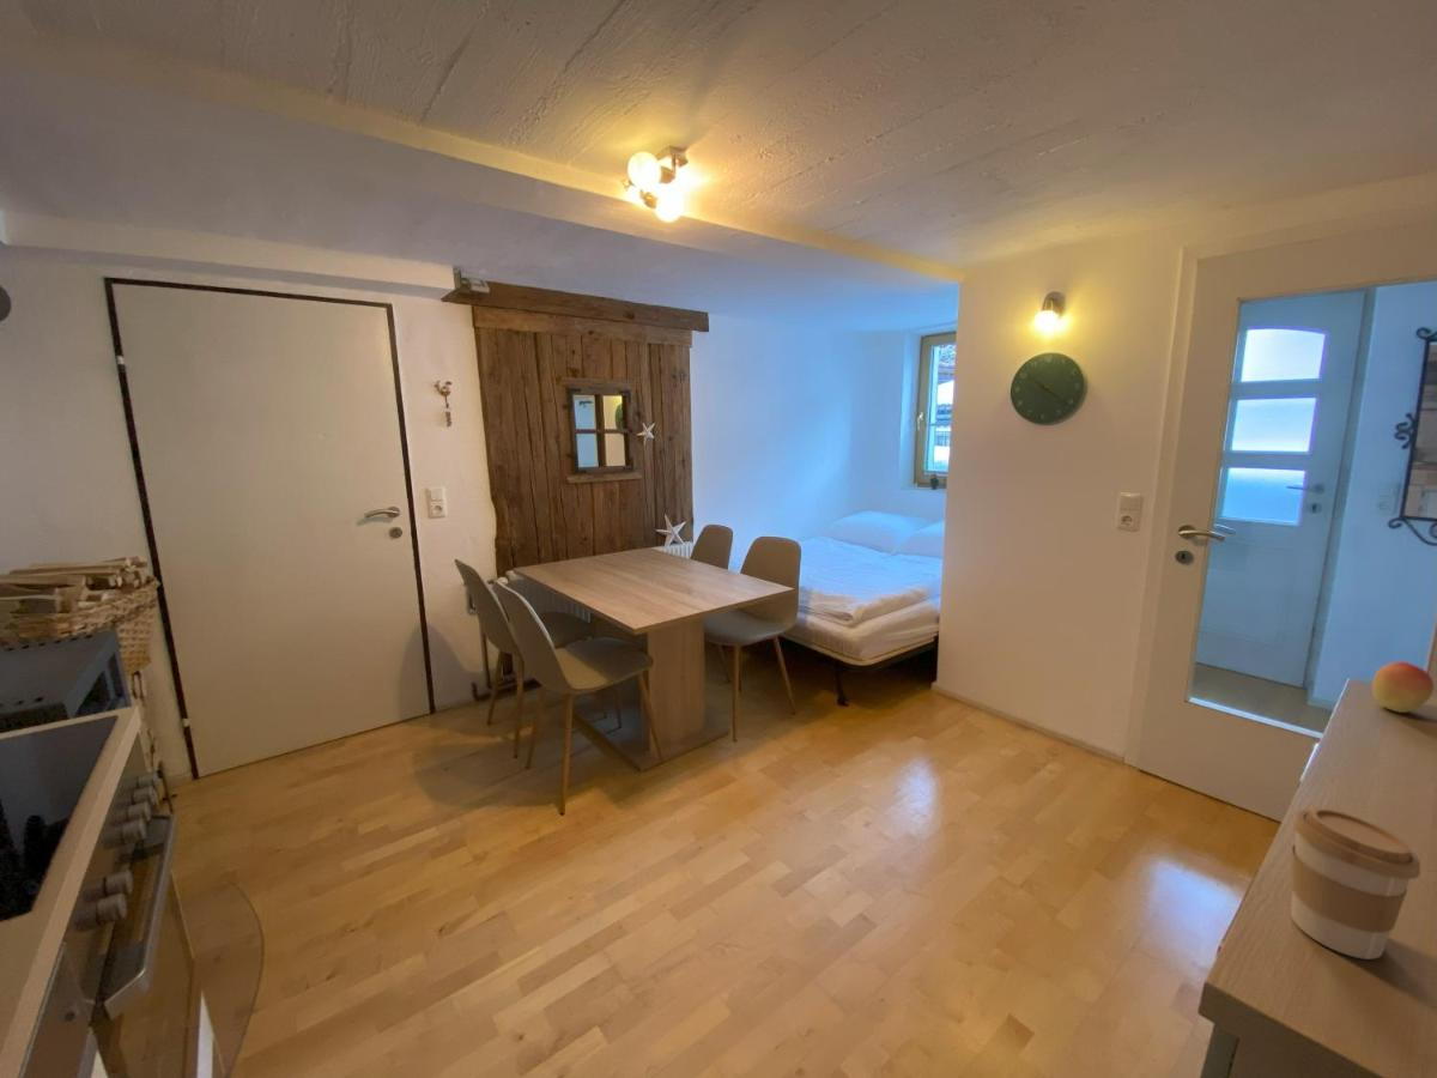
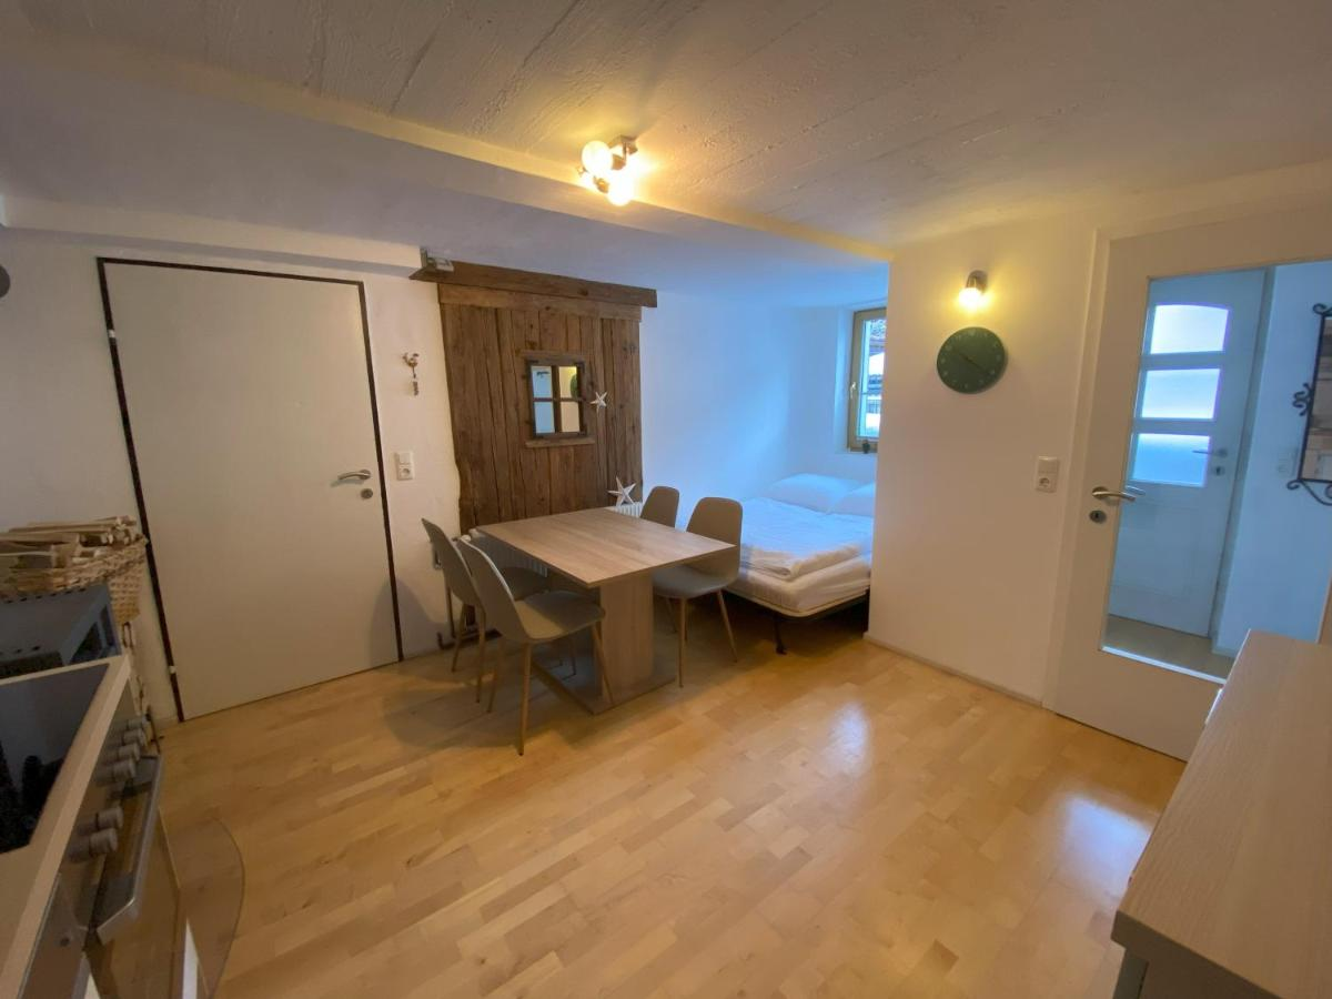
- coffee cup (1345, 878)
- fruit (1401, 685)
